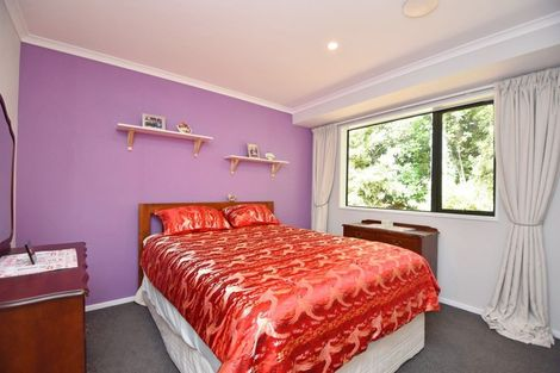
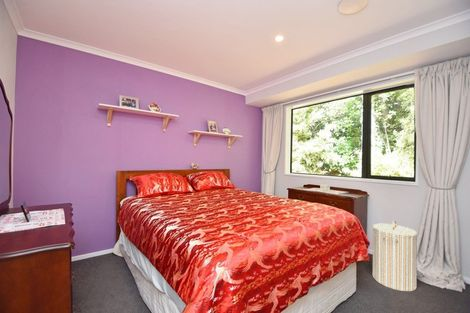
+ laundry hamper (393, 250)
